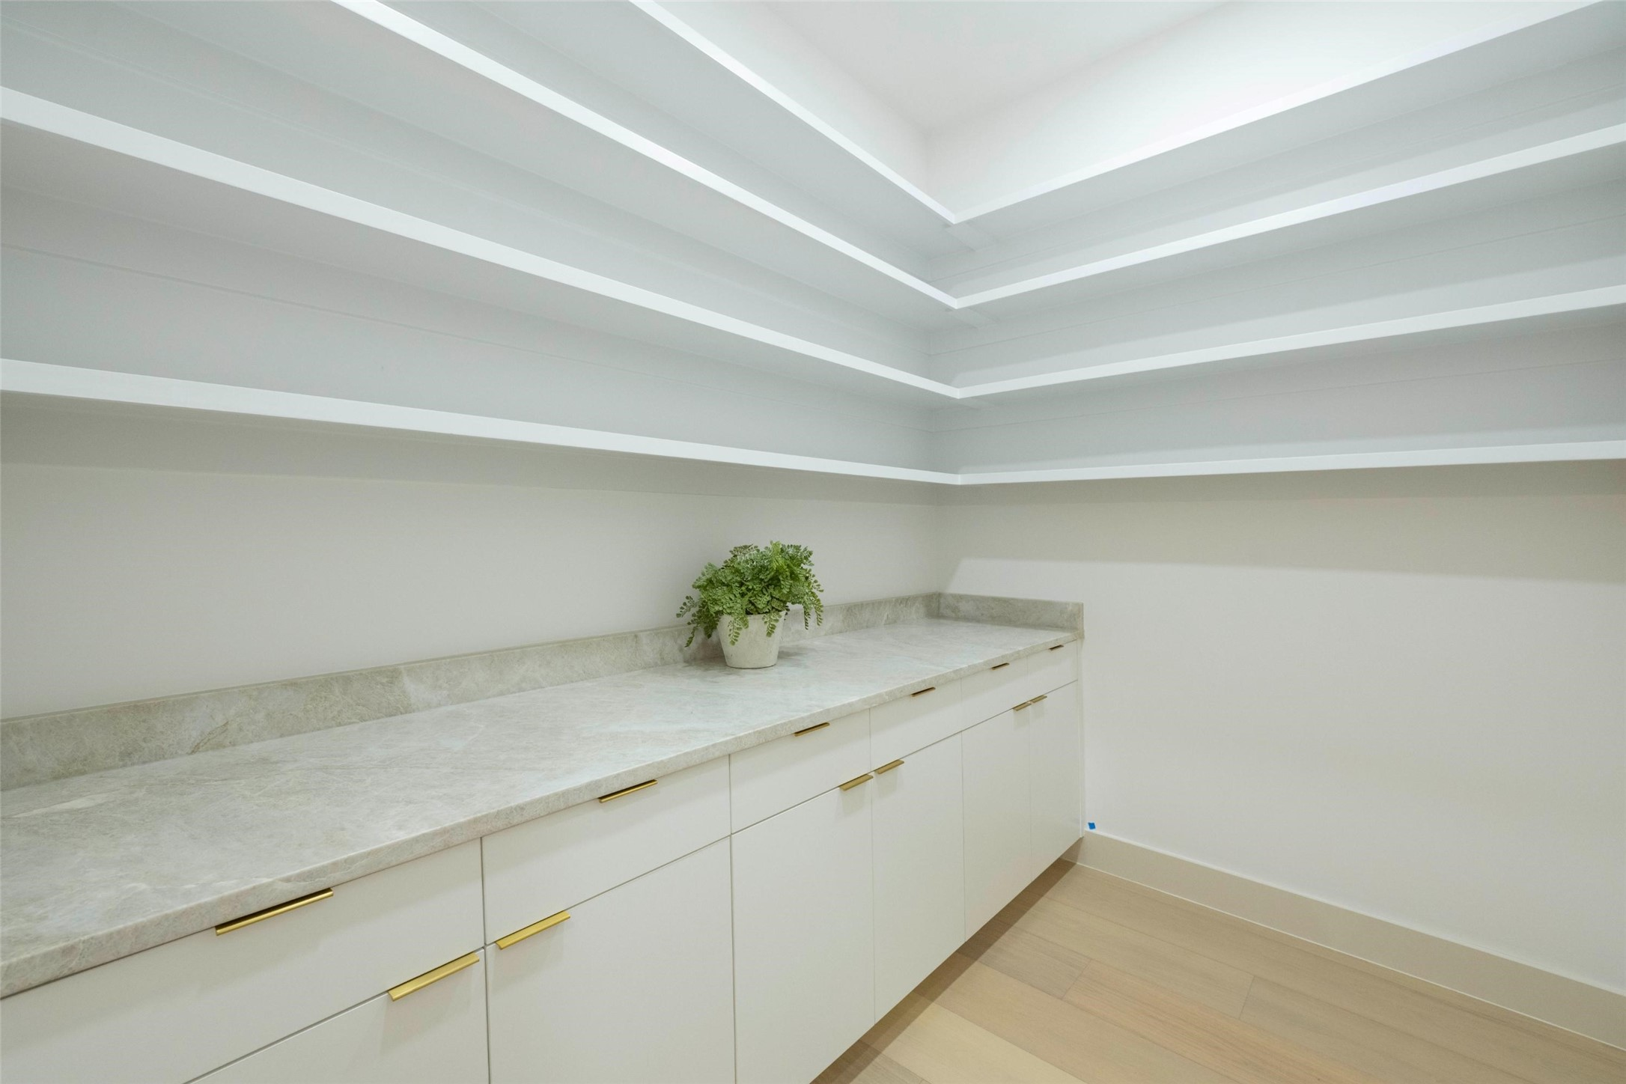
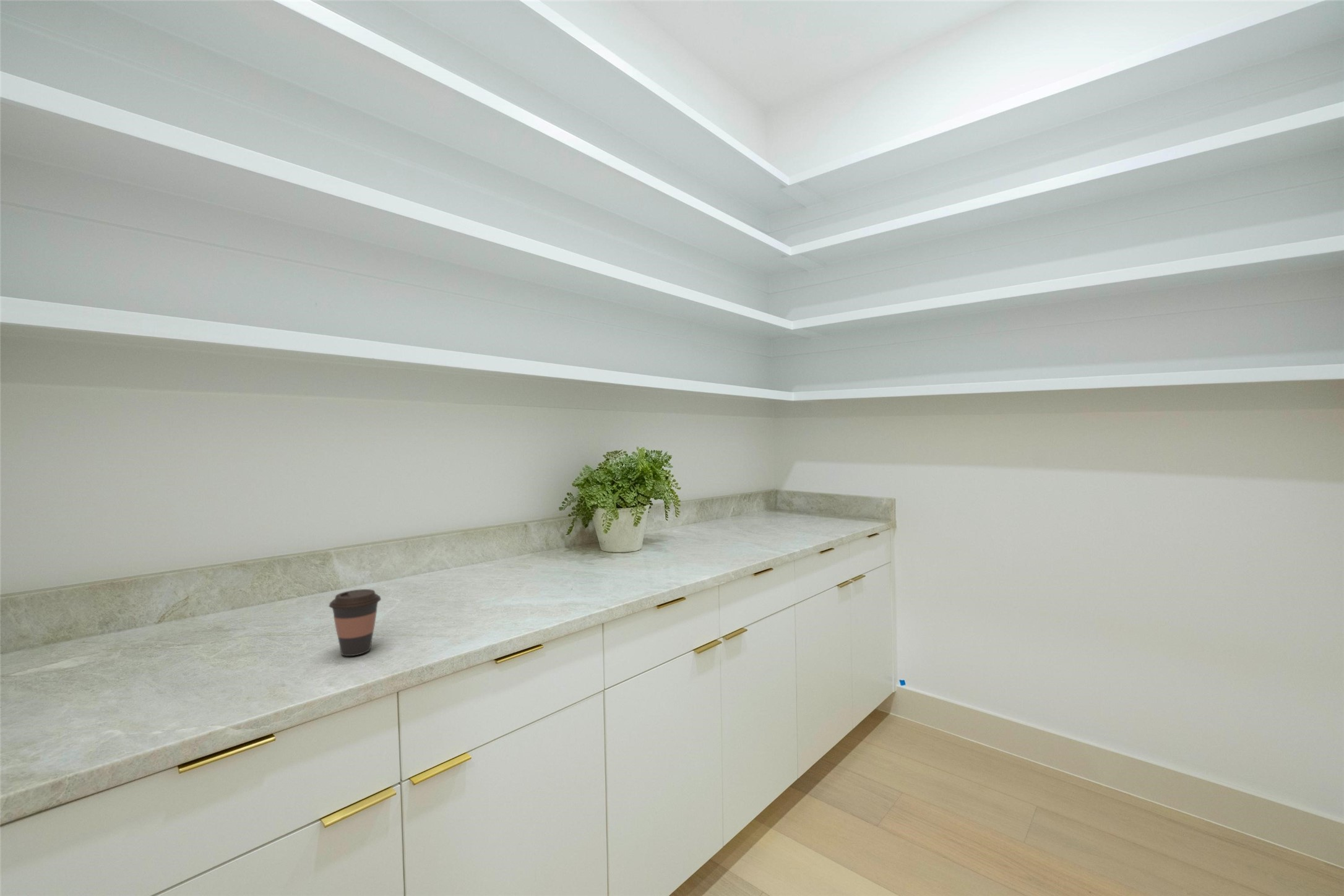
+ coffee cup (355, 622)
